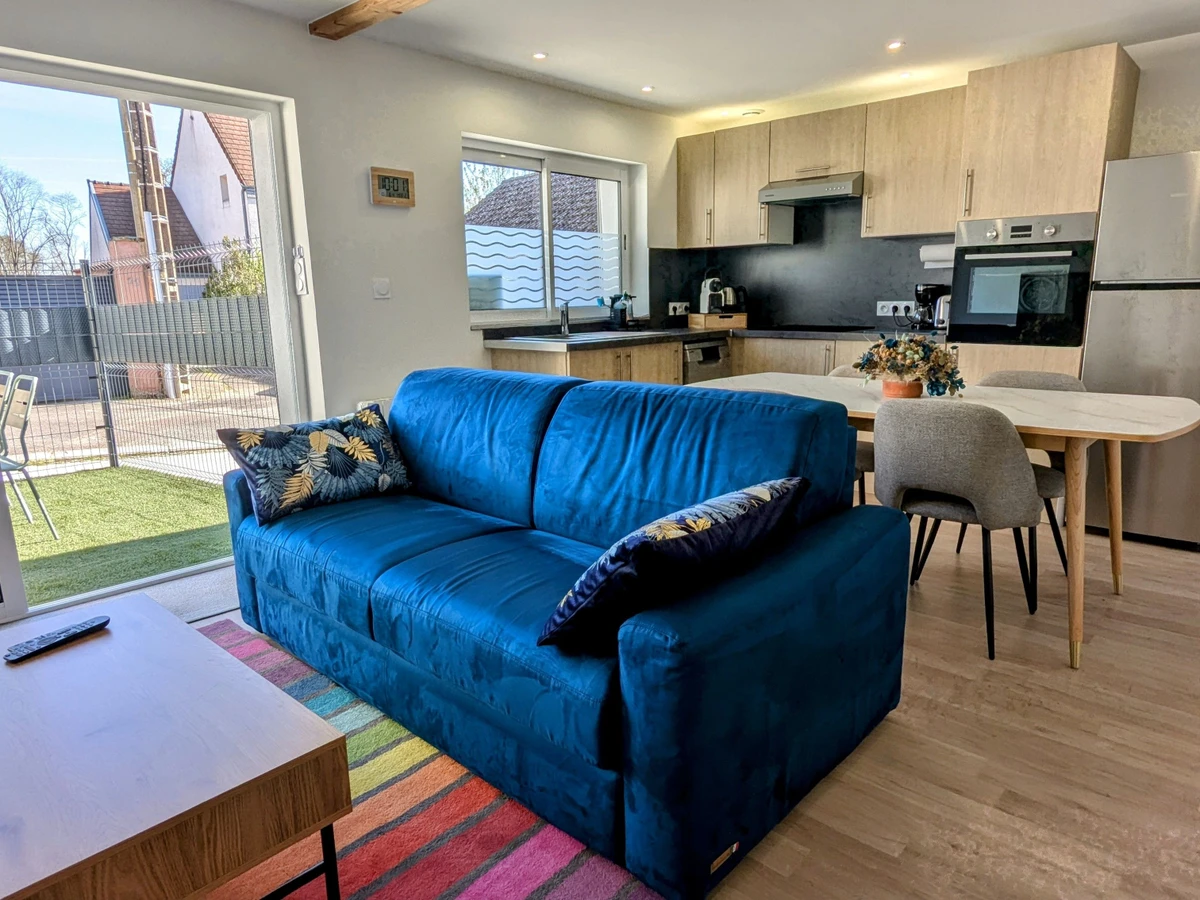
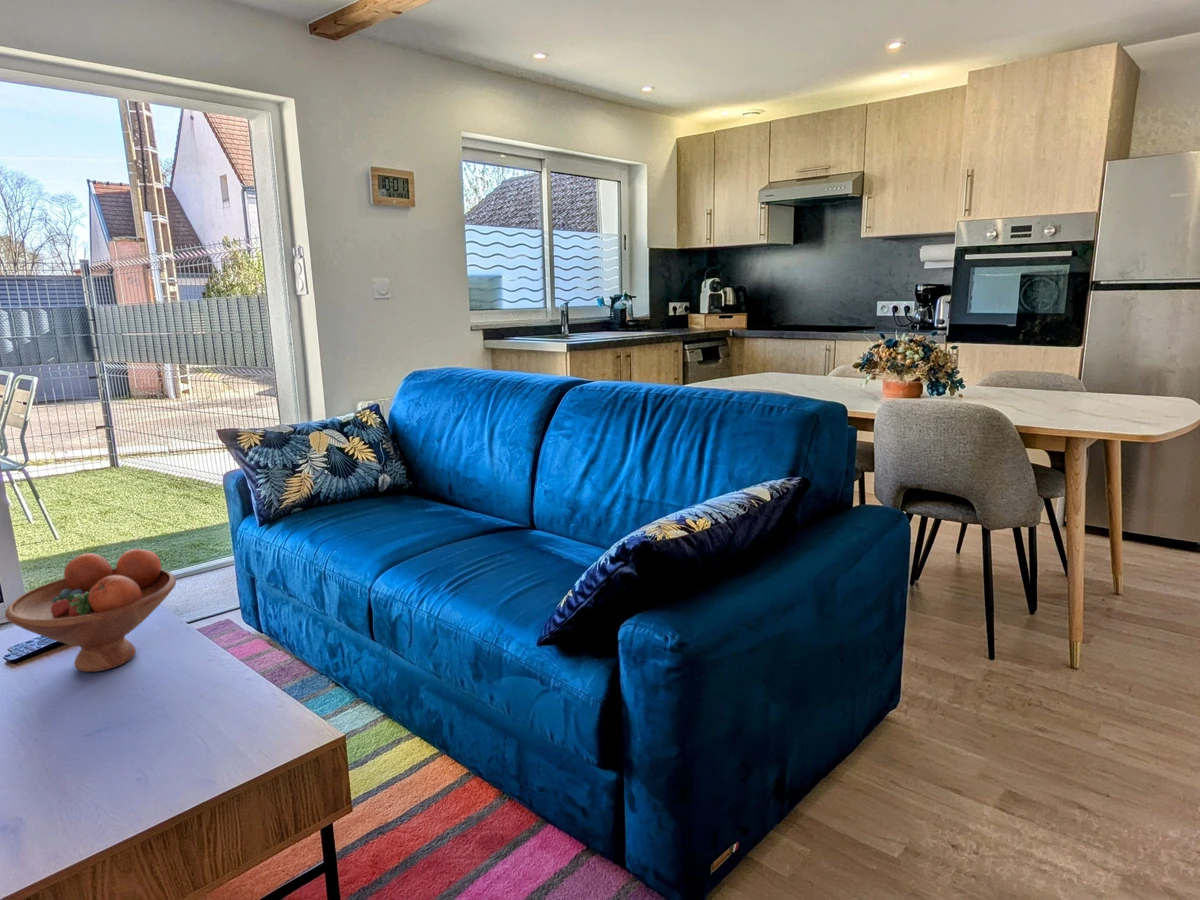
+ fruit bowl (98, 613)
